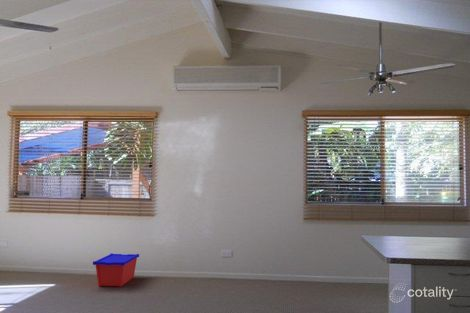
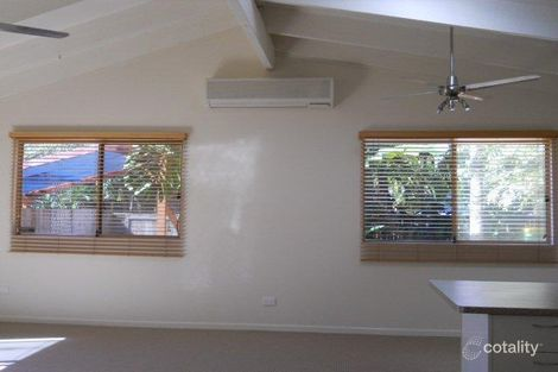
- storage bin (116, 269)
